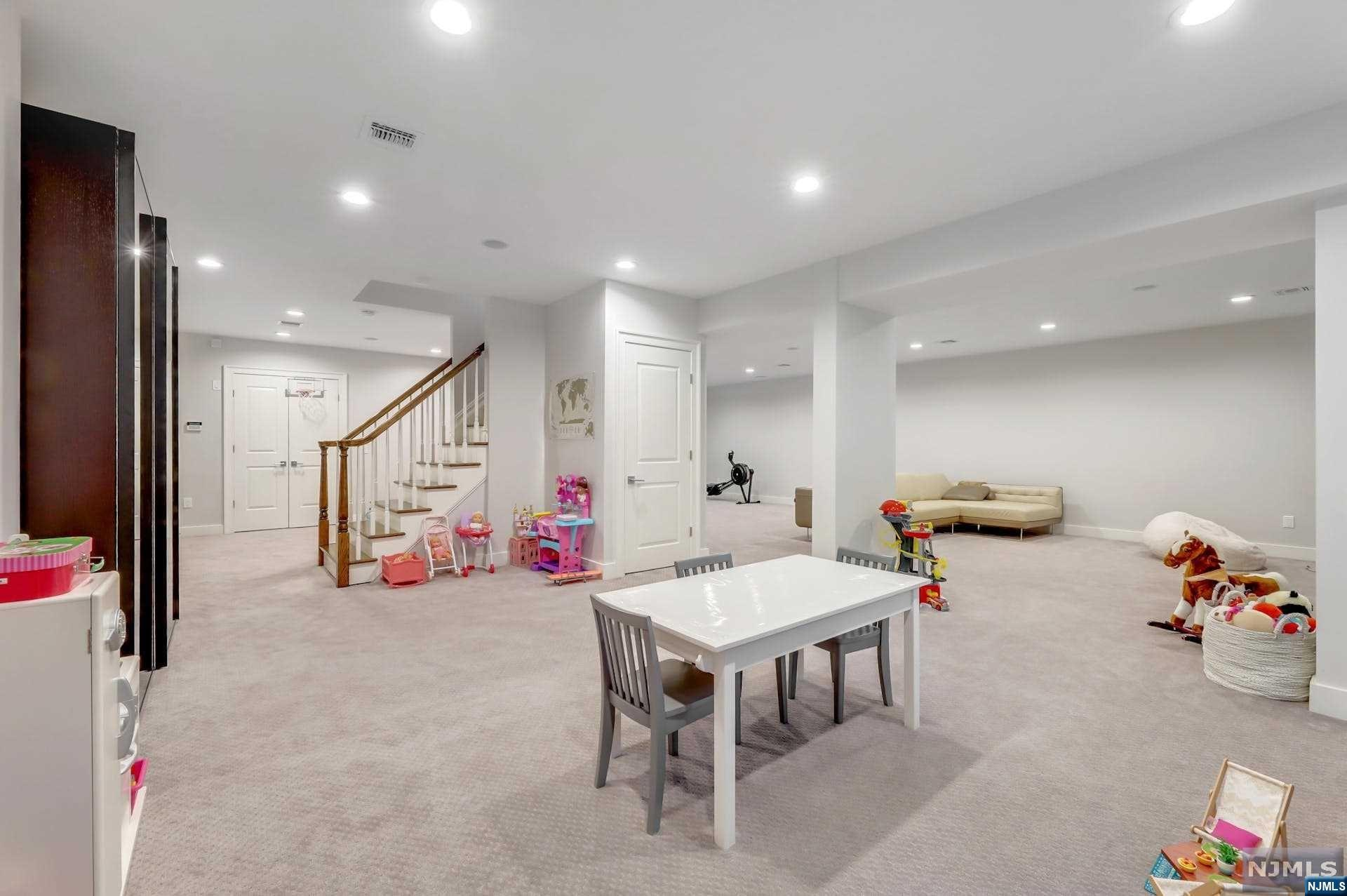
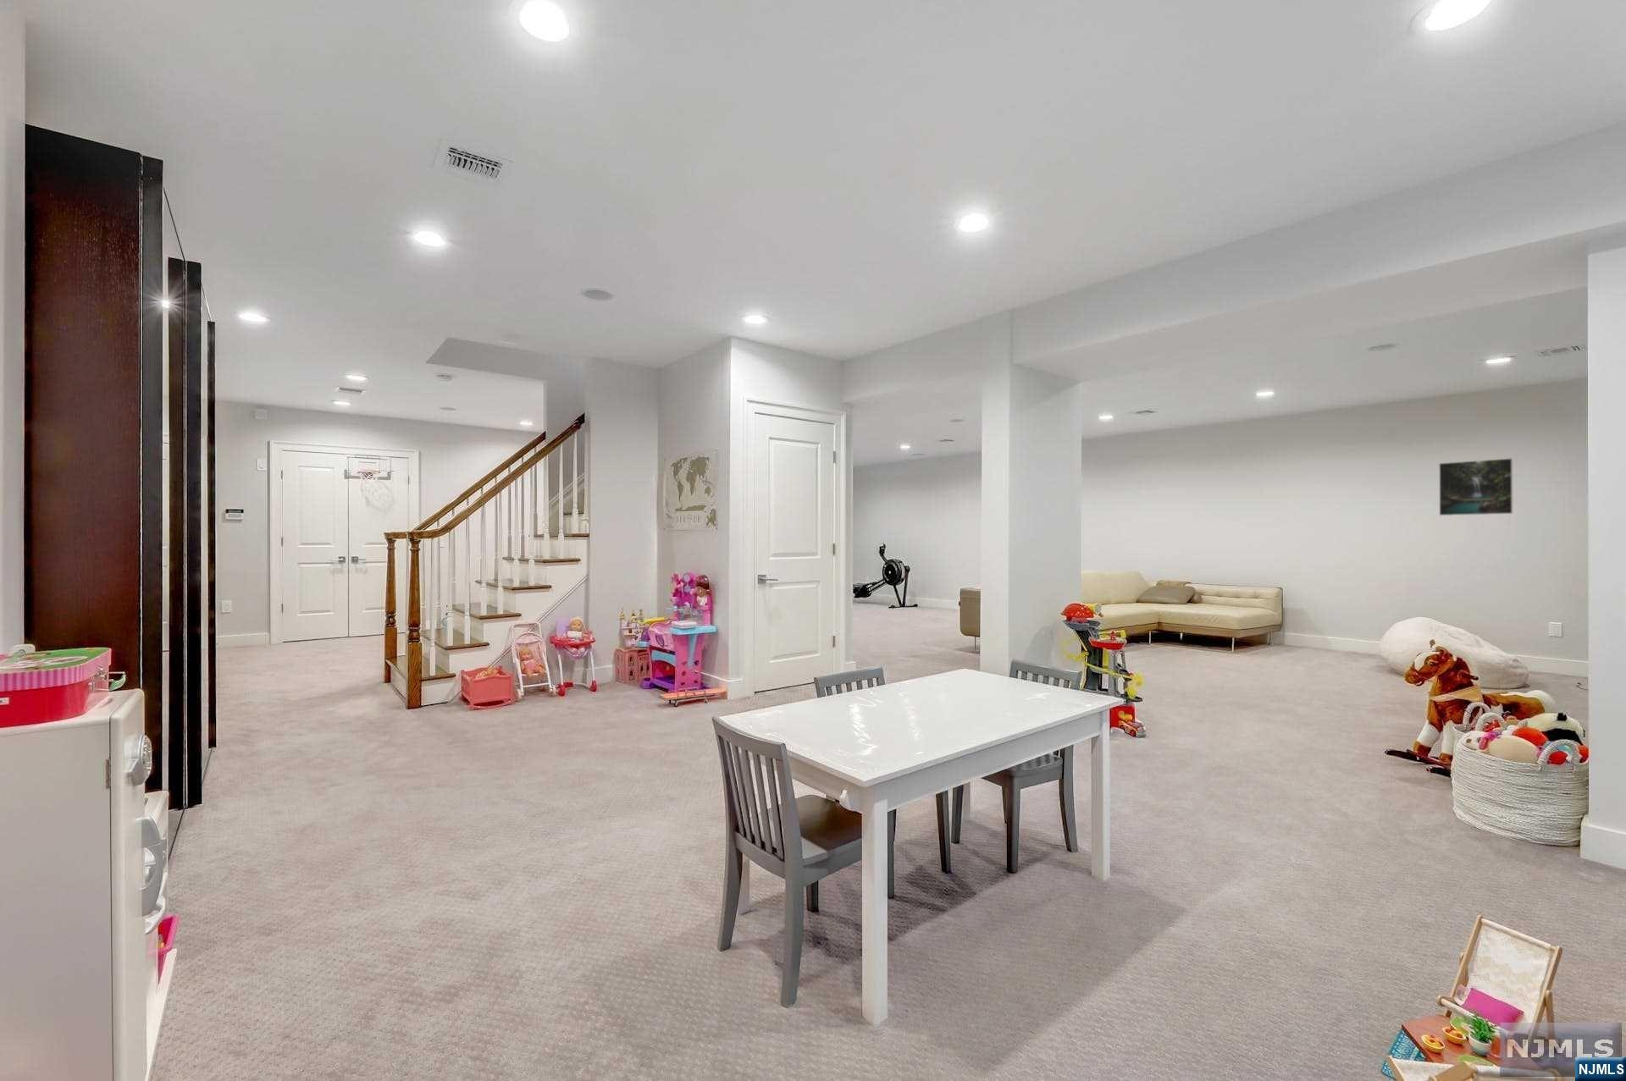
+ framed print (1474, 487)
